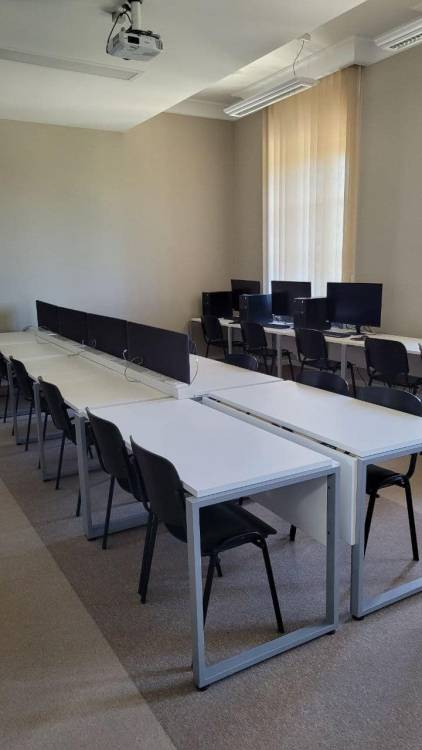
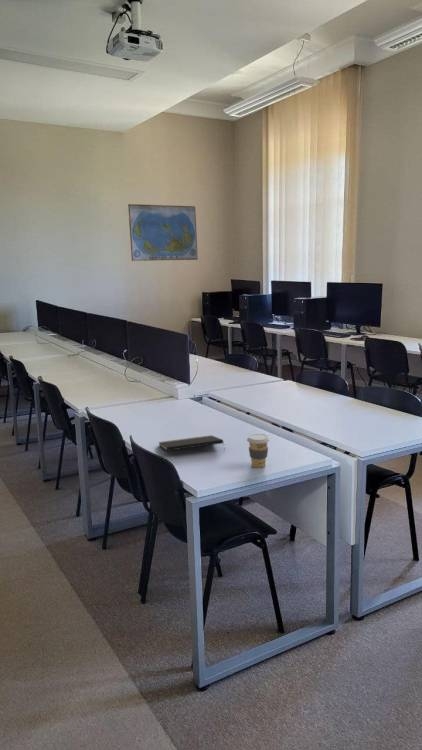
+ coffee cup (258, 450)
+ world map (164, 233)
+ notepad (190, 442)
